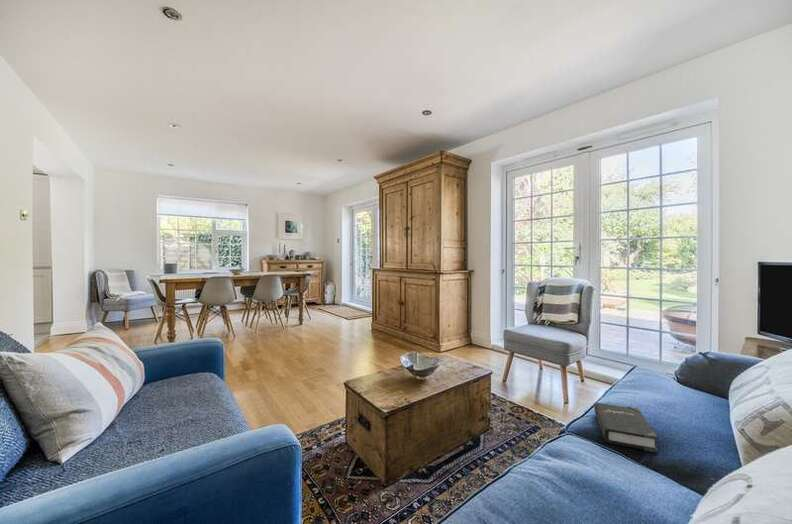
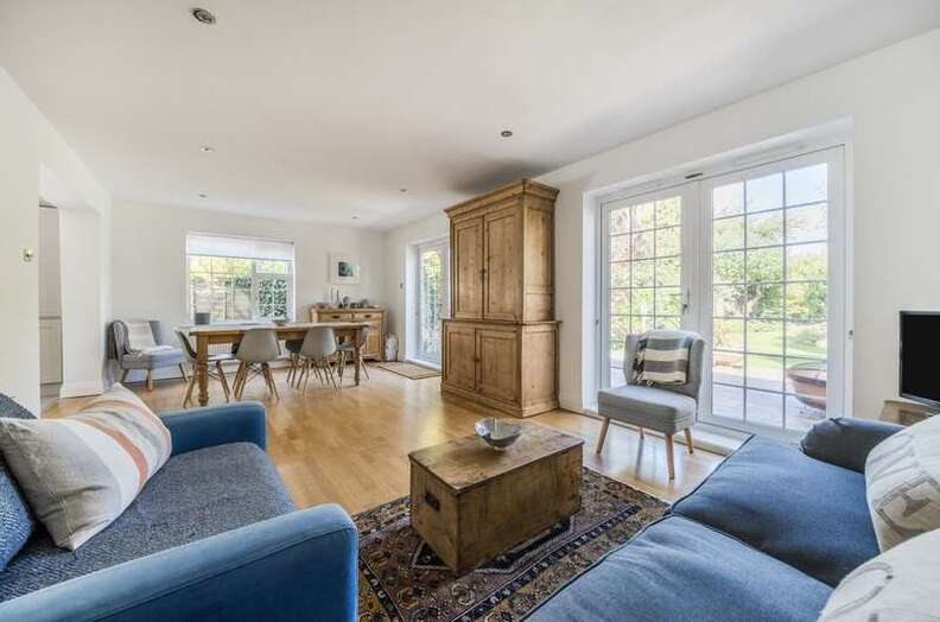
- hardback book (622, 424)
